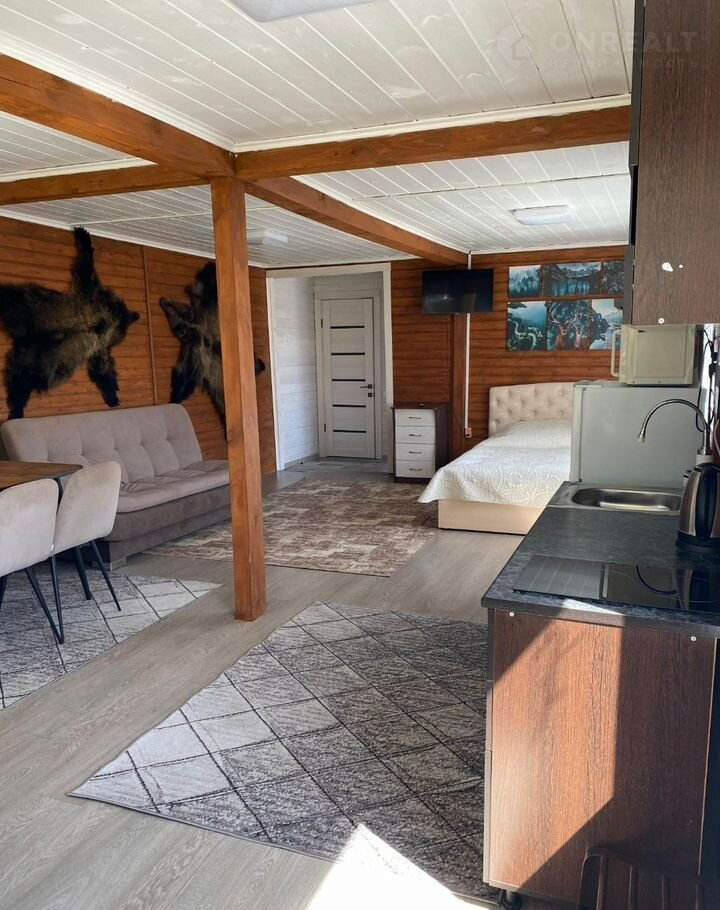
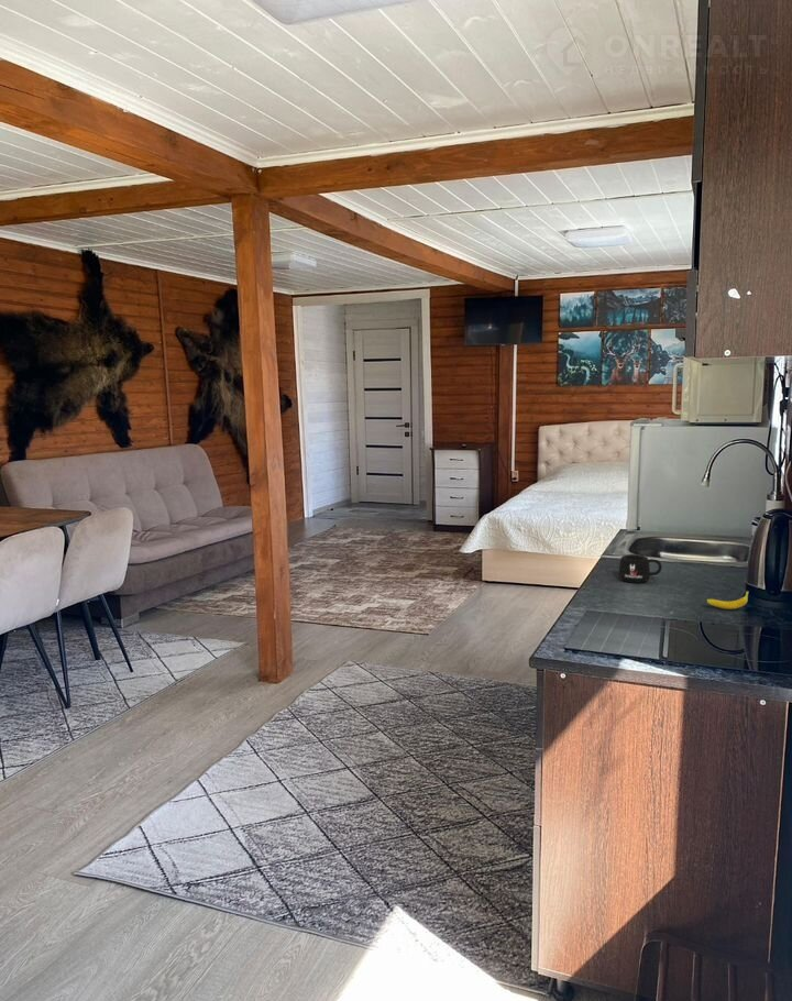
+ mug (639, 569)
+ fruit (726, 602)
